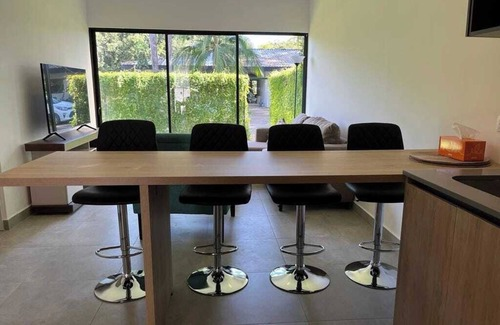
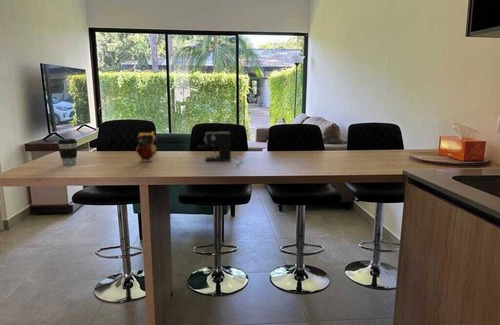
+ coffee cup (68, 152)
+ teapot (145, 144)
+ coffee maker (220, 148)
